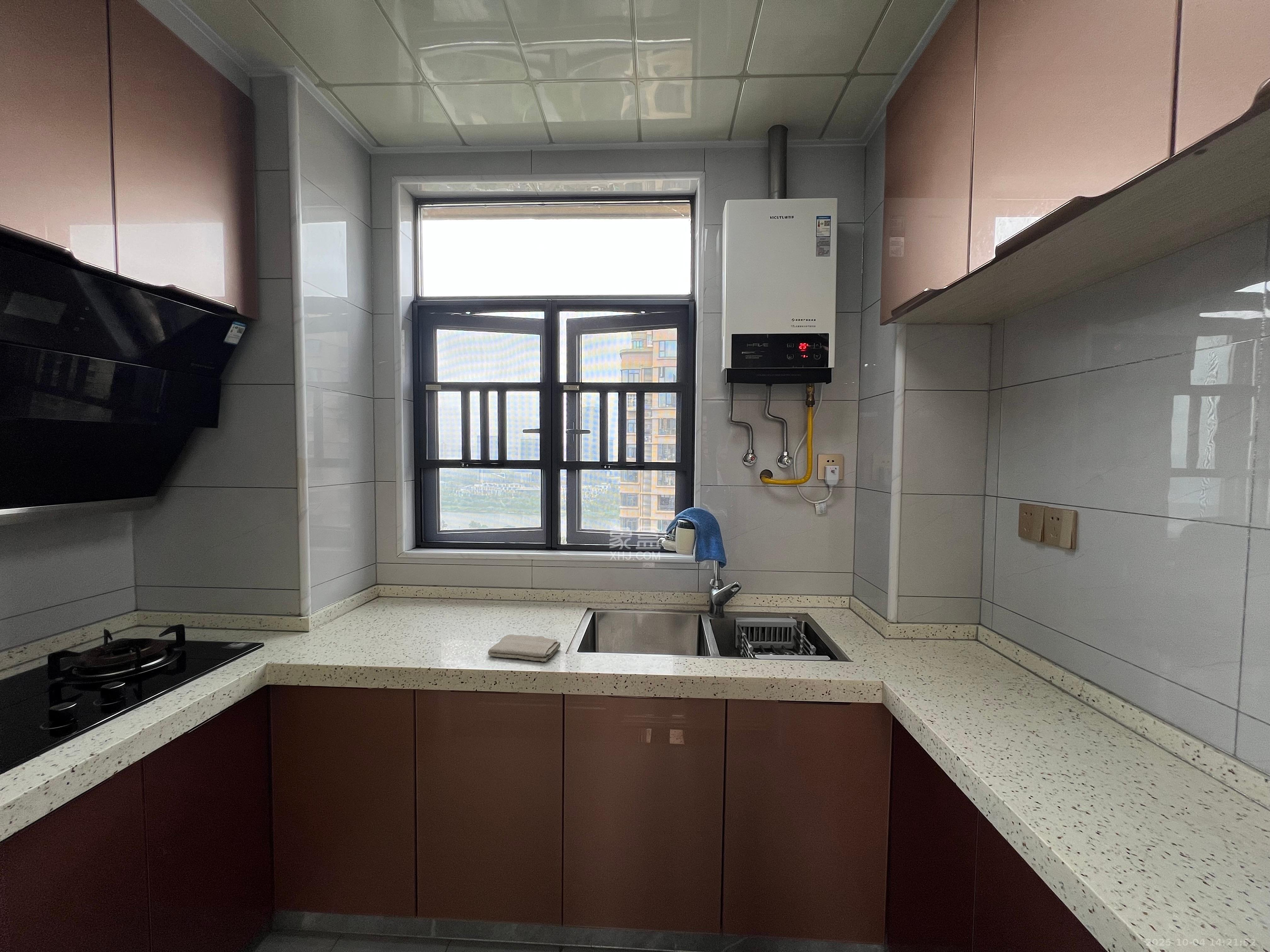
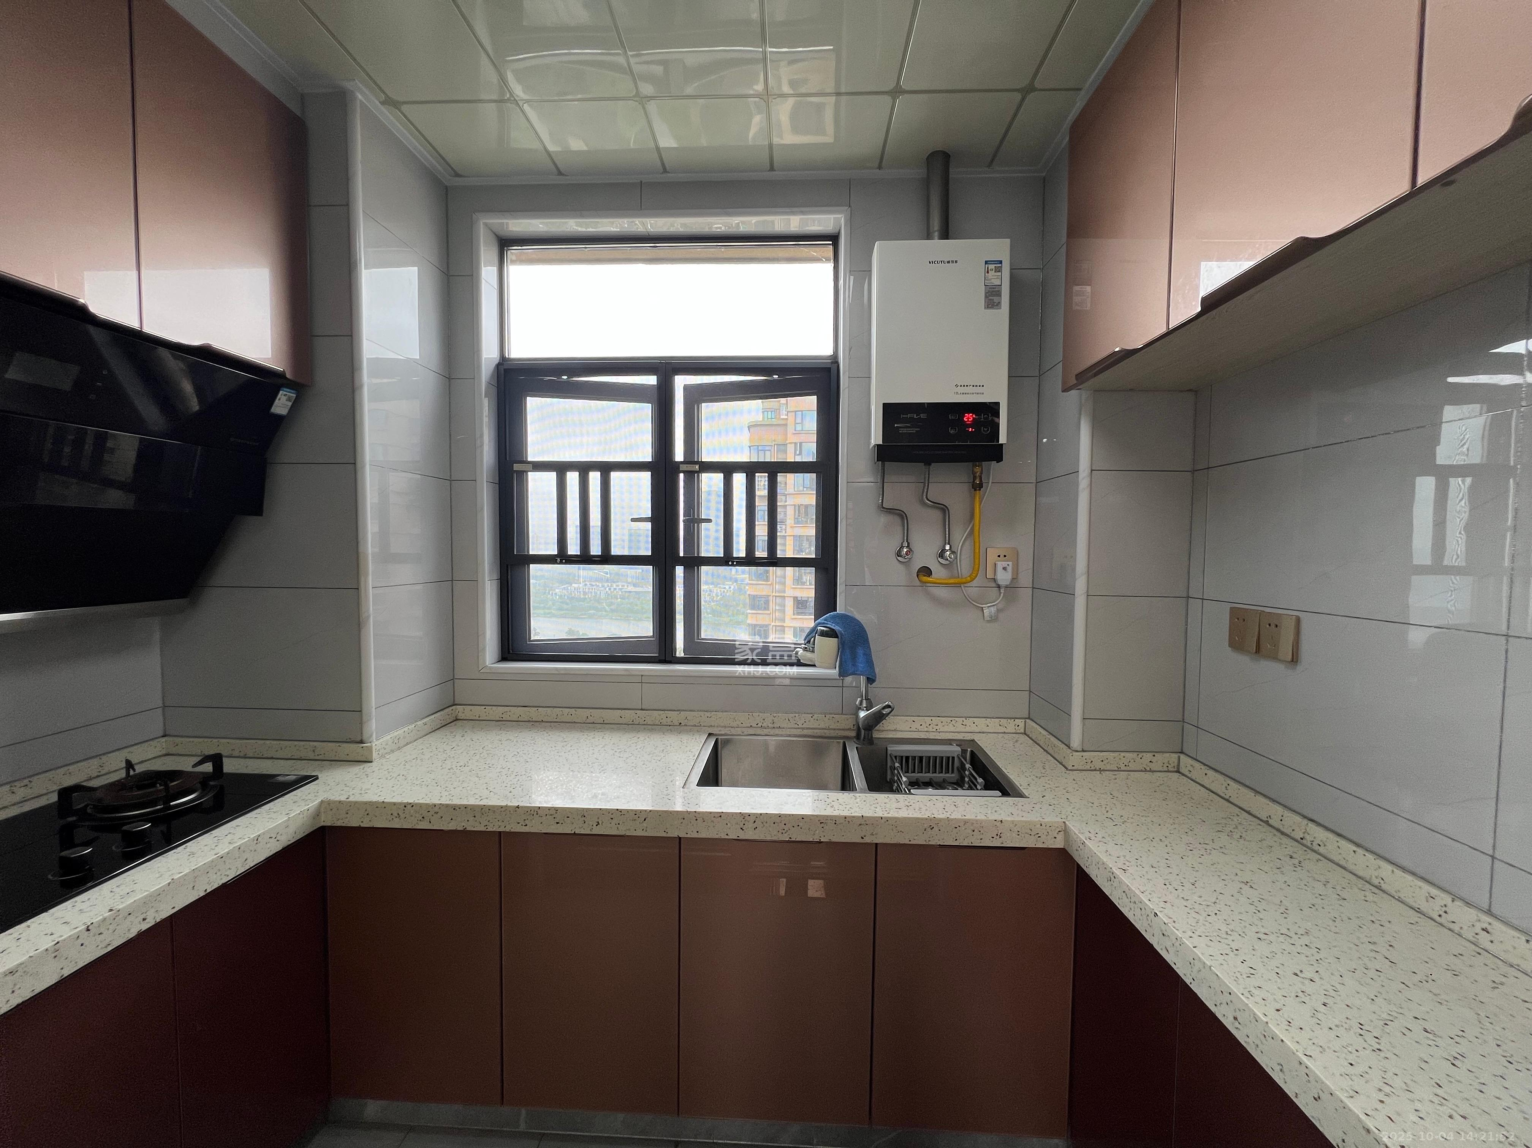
- washcloth (525, 647)
